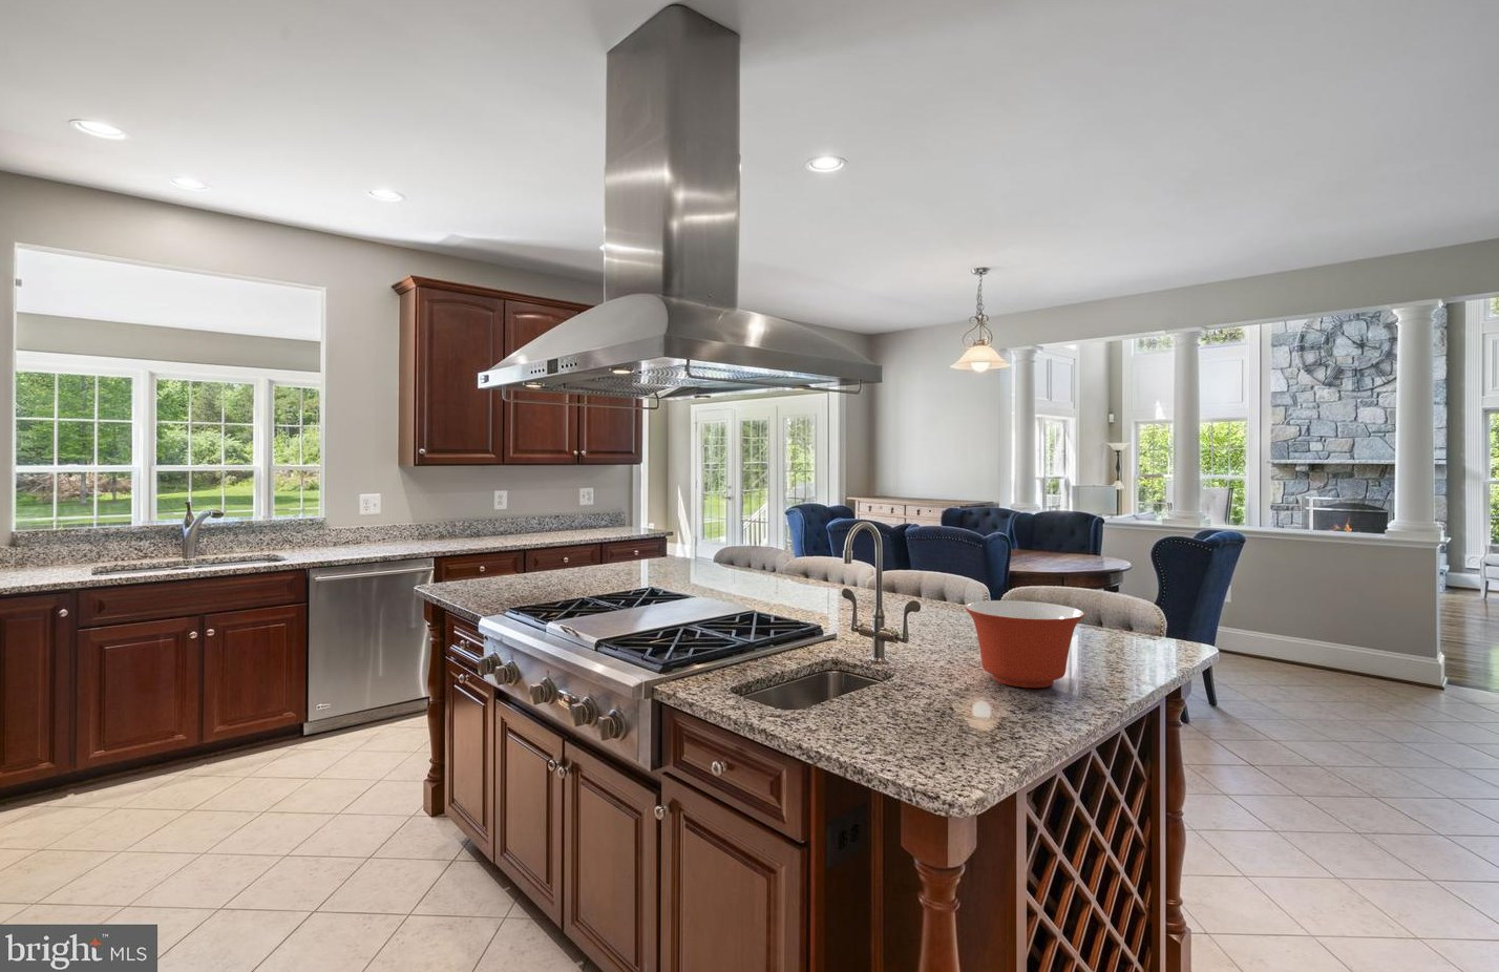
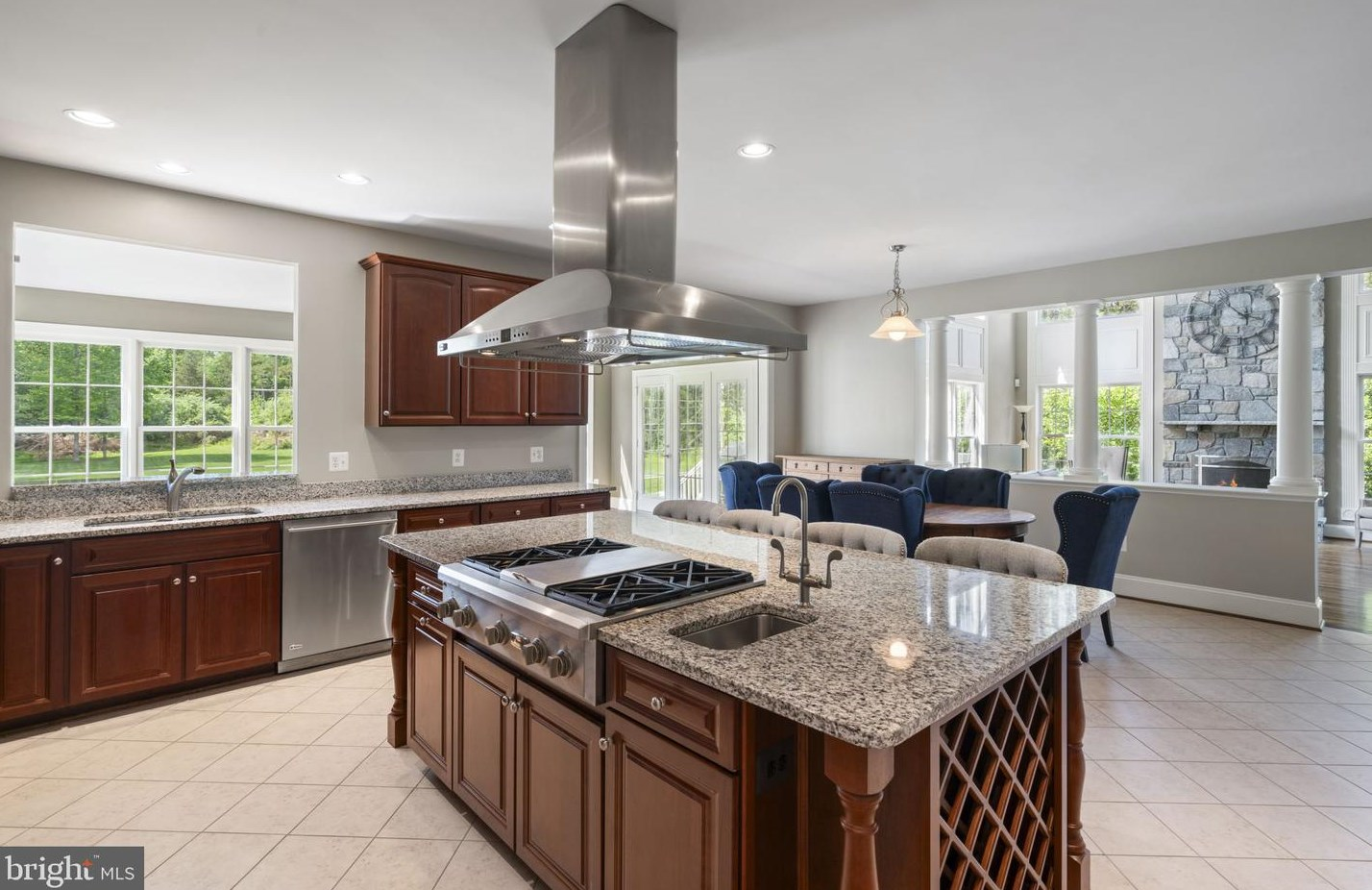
- mixing bowl (1023, 644)
